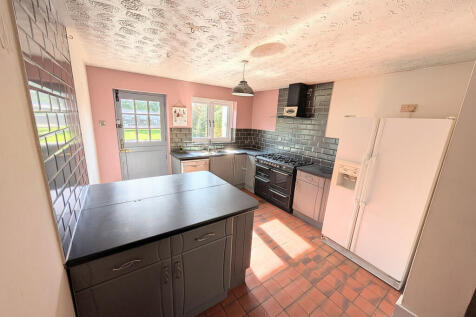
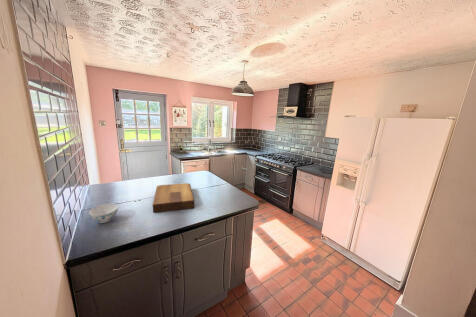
+ chinaware (104, 214)
+ cutting board (174, 195)
